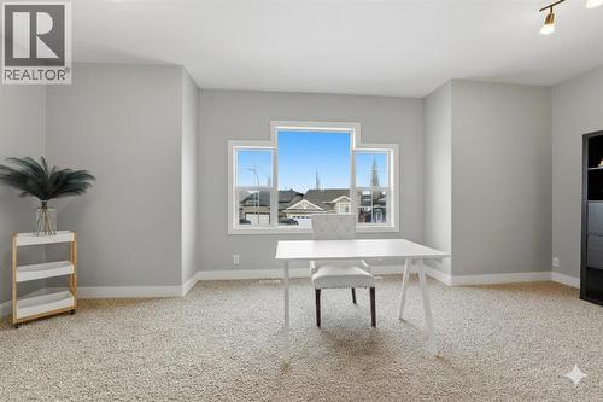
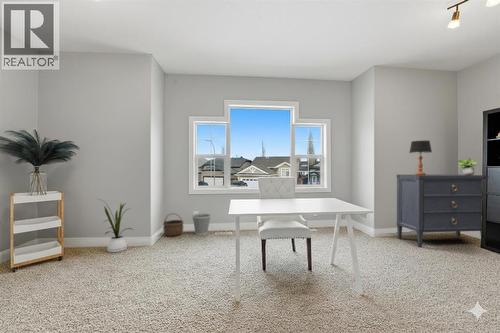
+ potted plant (466, 166)
+ table lamp (420, 158)
+ wicker basket (173, 223)
+ dresser (440, 208)
+ house plant (116, 224)
+ wastebasket (201, 224)
